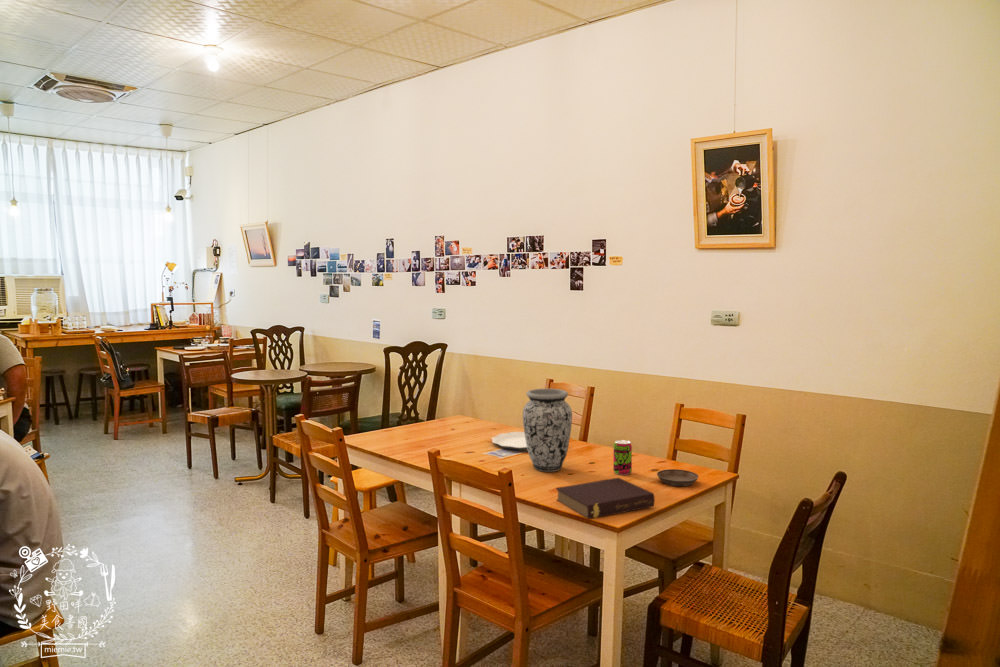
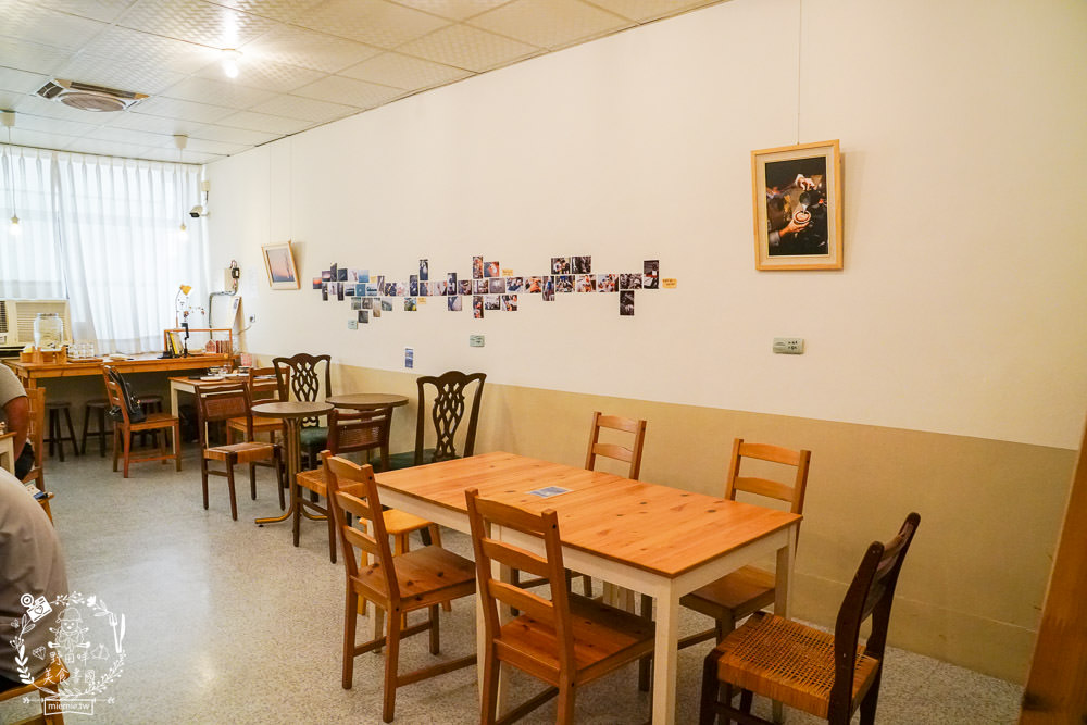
- vase (547, 429)
- saucer (677, 478)
- beverage can (622, 457)
- plate (524, 441)
- book (604, 497)
